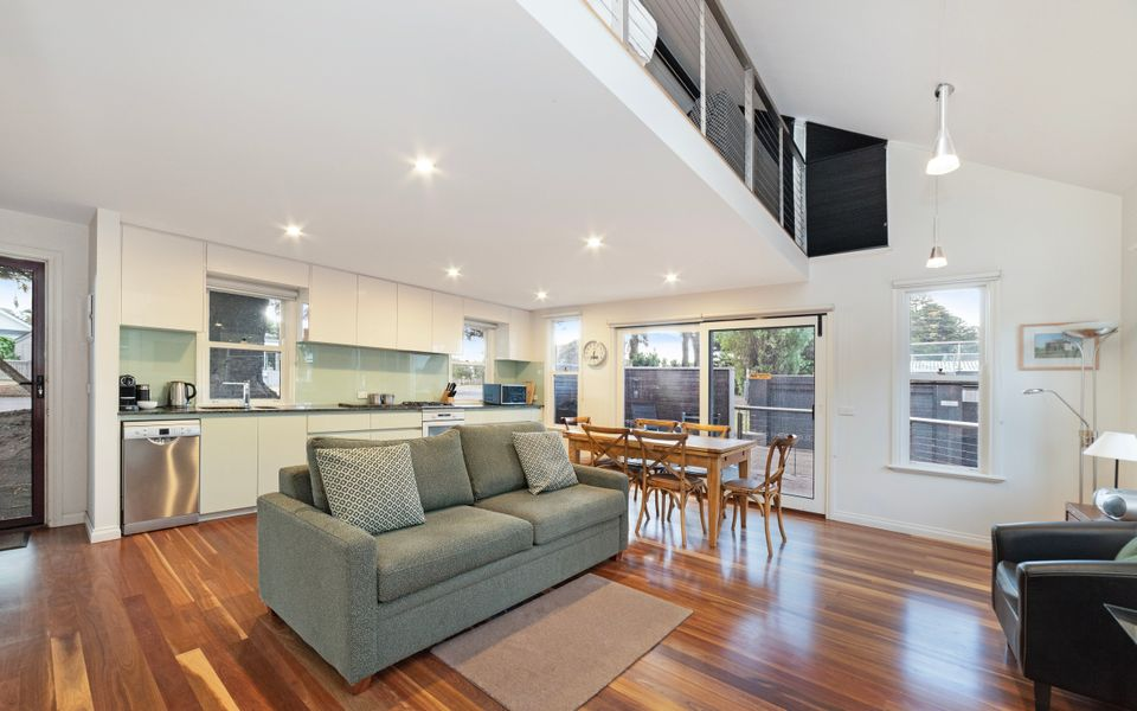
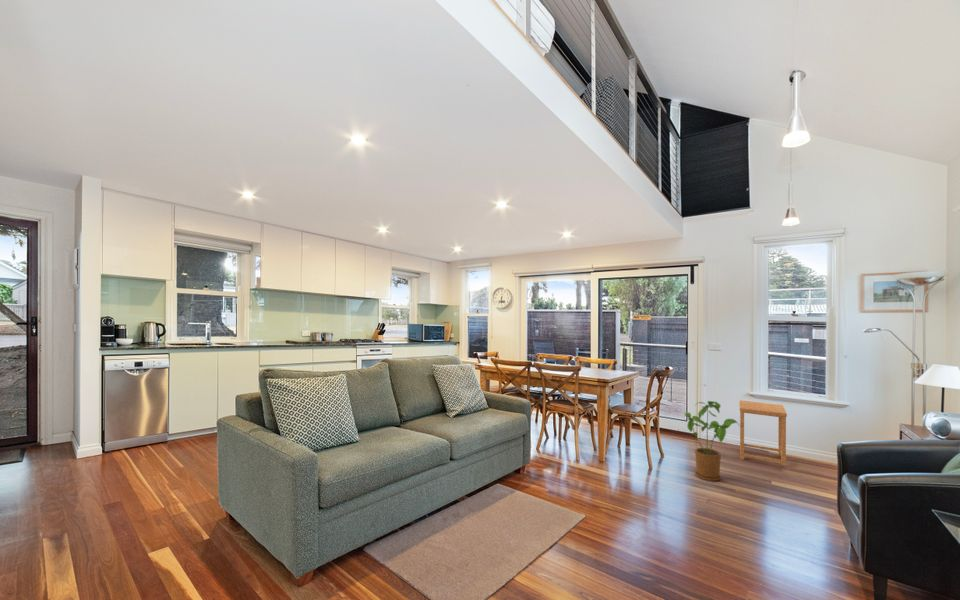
+ side table (756, 445)
+ house plant (711, 440)
